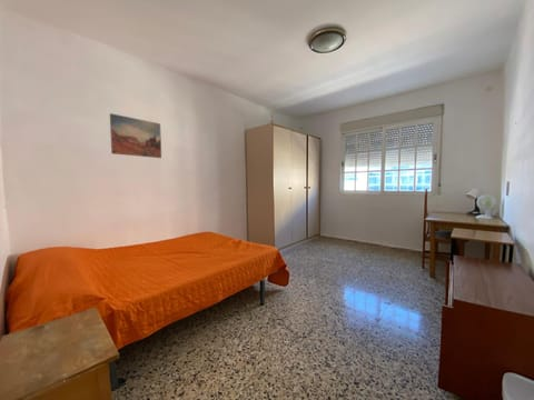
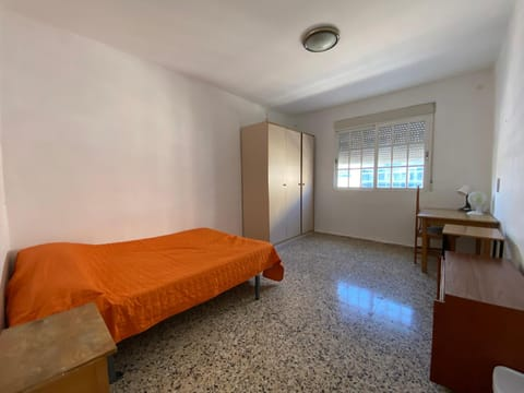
- wall art (137, 137)
